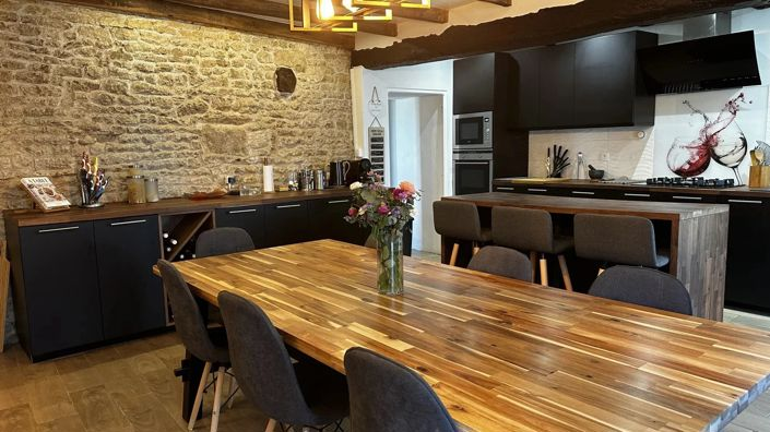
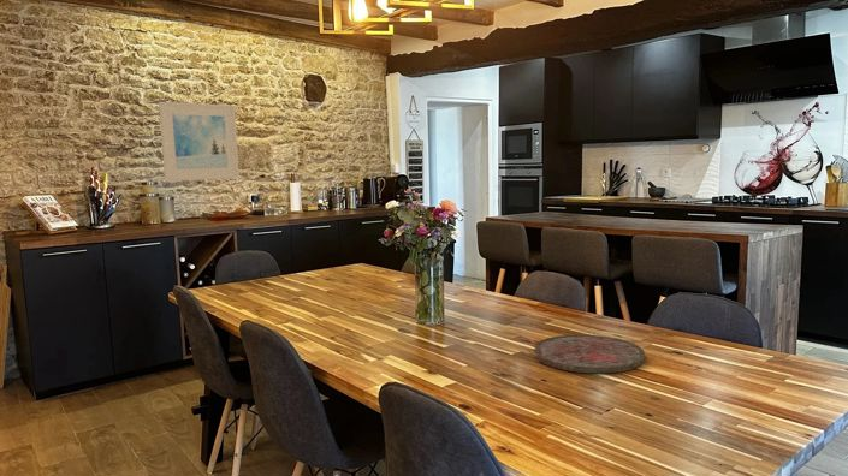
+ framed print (201, 142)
+ cutting board (587, 352)
